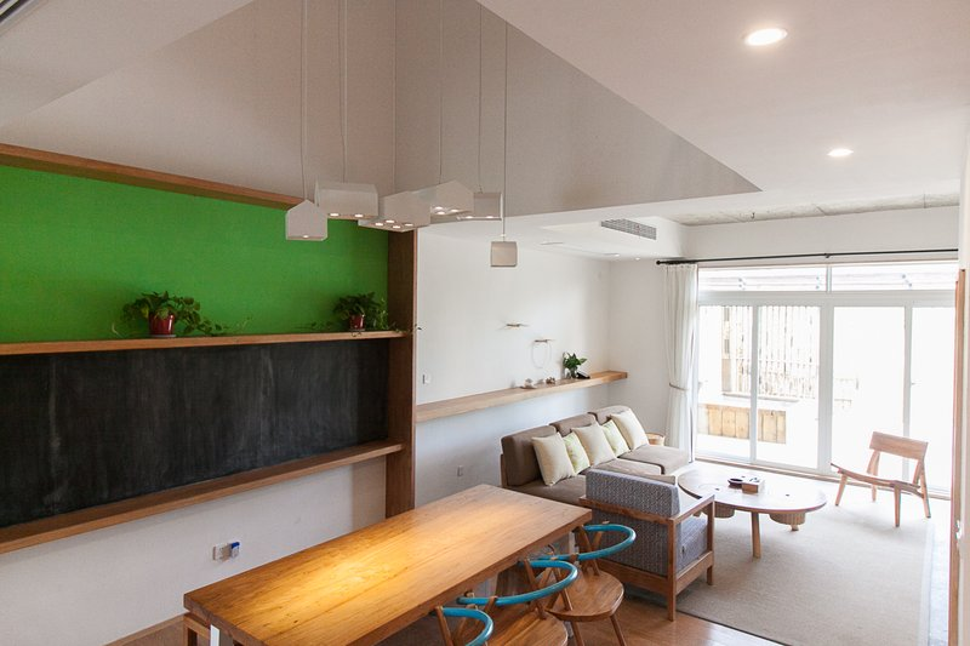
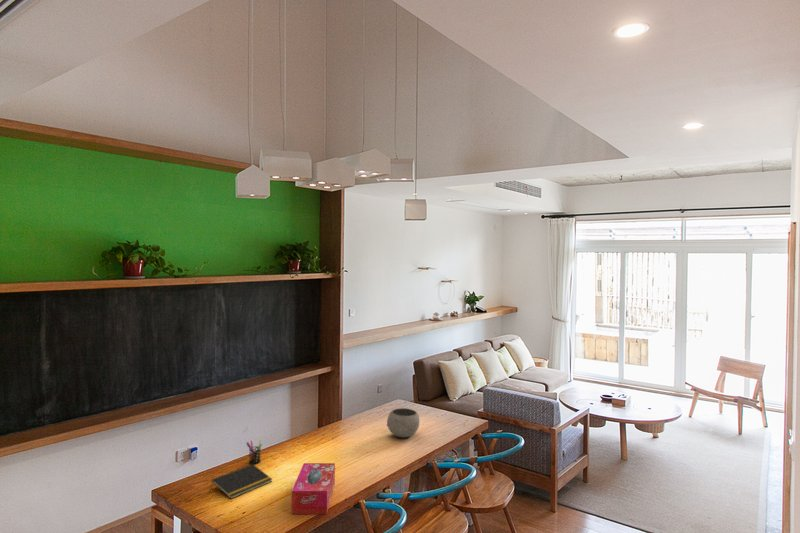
+ tissue box (314, 486)
+ bowl (403, 423)
+ notepad (242, 480)
+ pen holder (255, 450)
